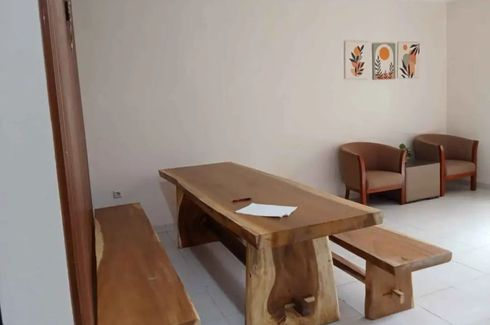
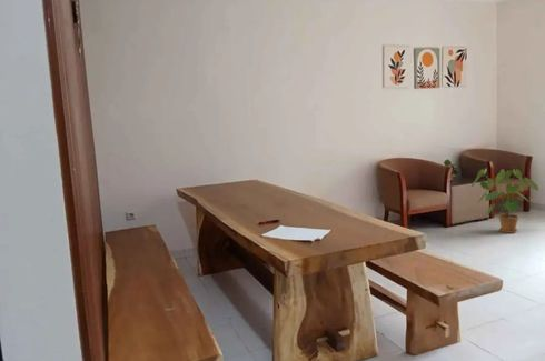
+ house plant (505, 197)
